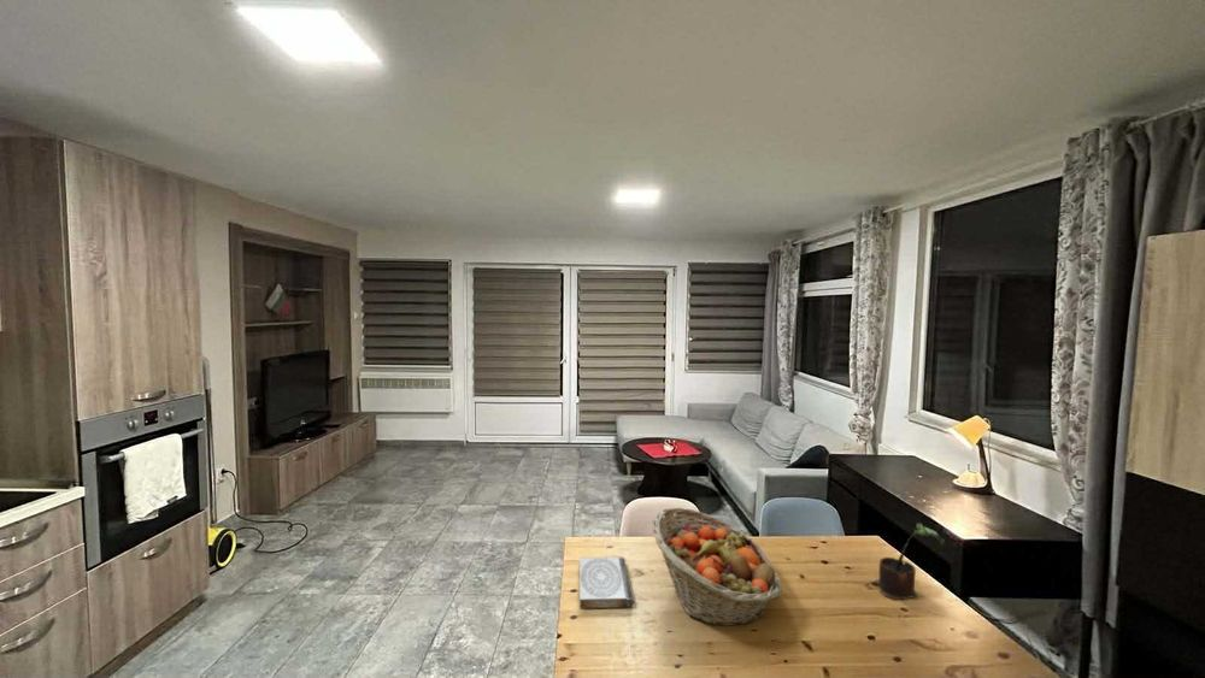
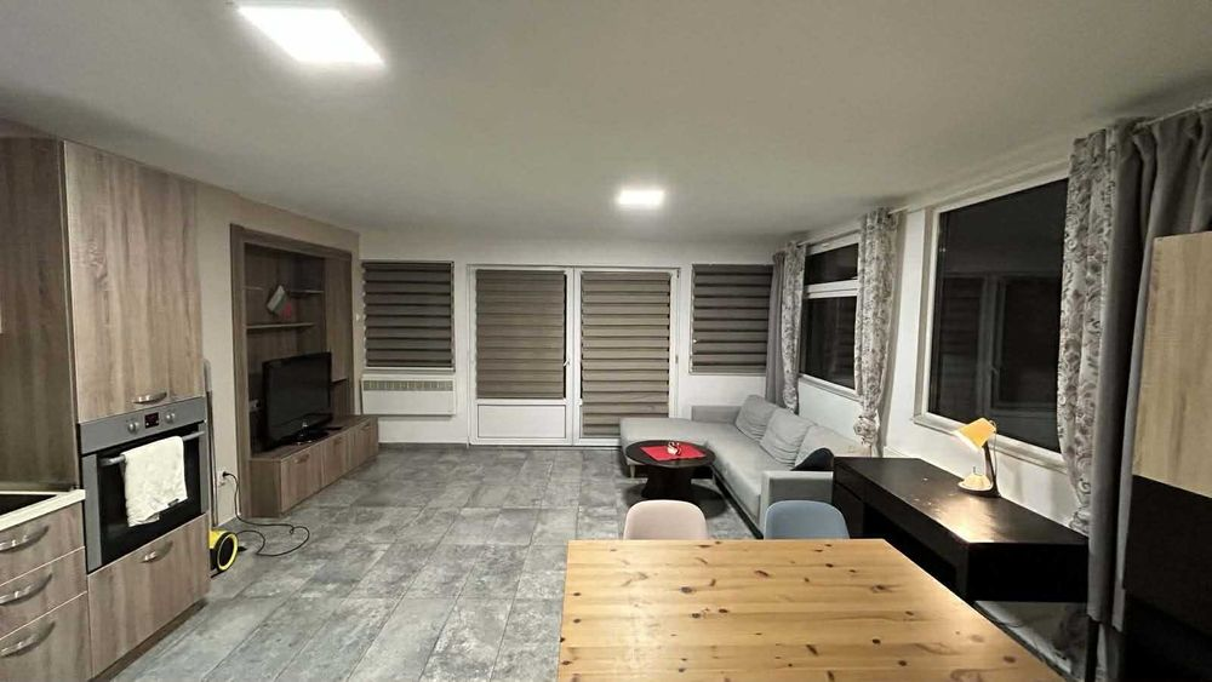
- book (604, 580)
- fruit basket (713, 560)
- potted plant (904, 552)
